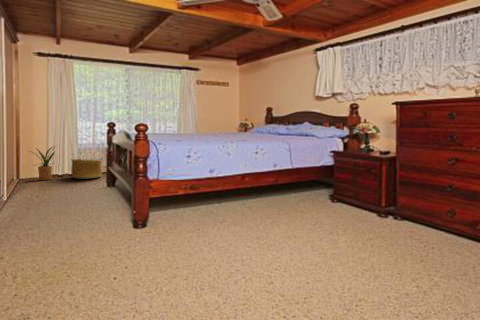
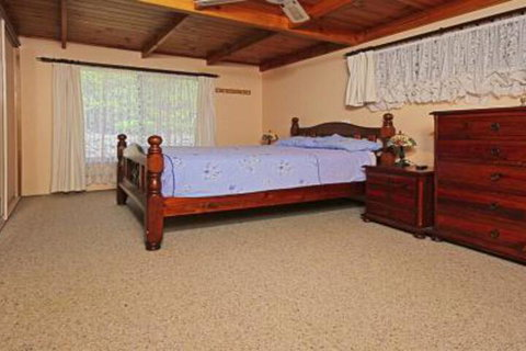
- house plant (44, 162)
- basket (86, 168)
